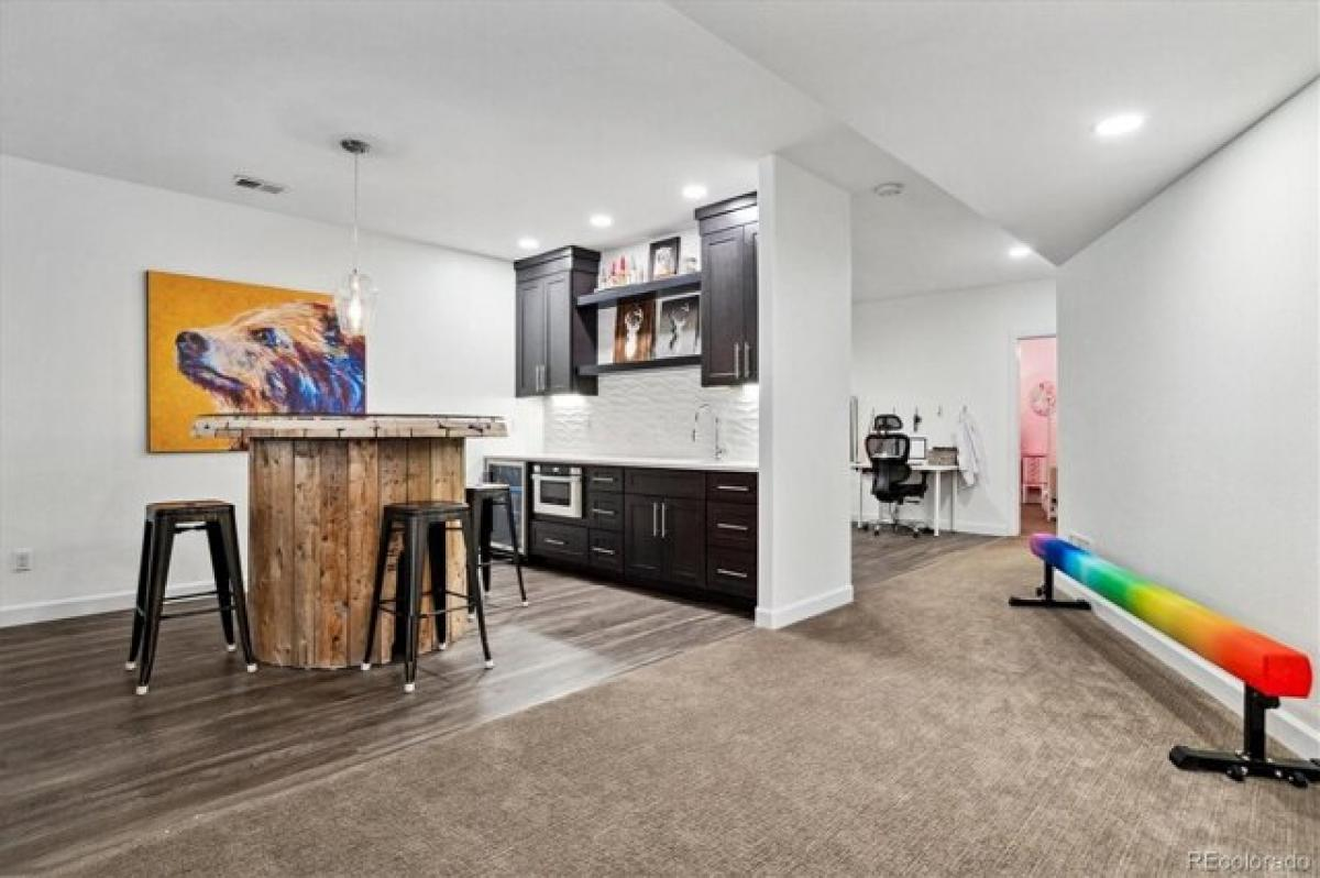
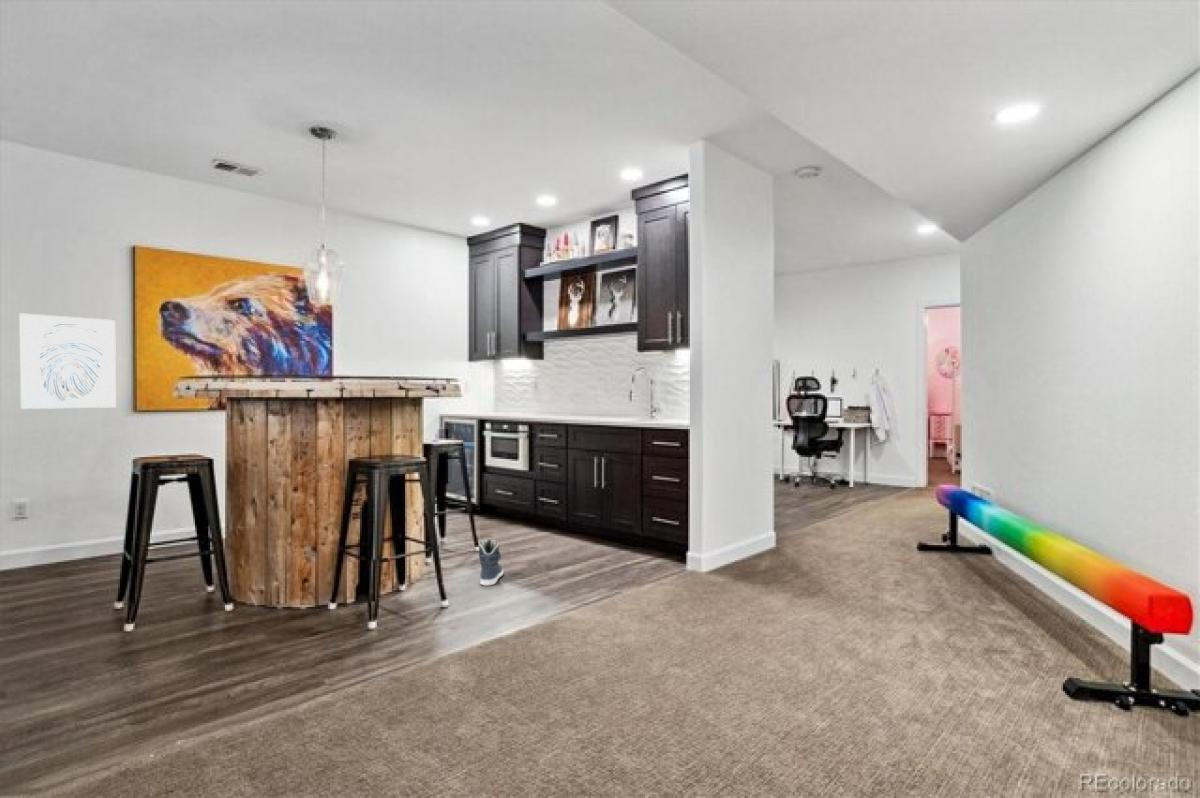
+ wall art (69, 362)
+ sneaker (490, 557)
